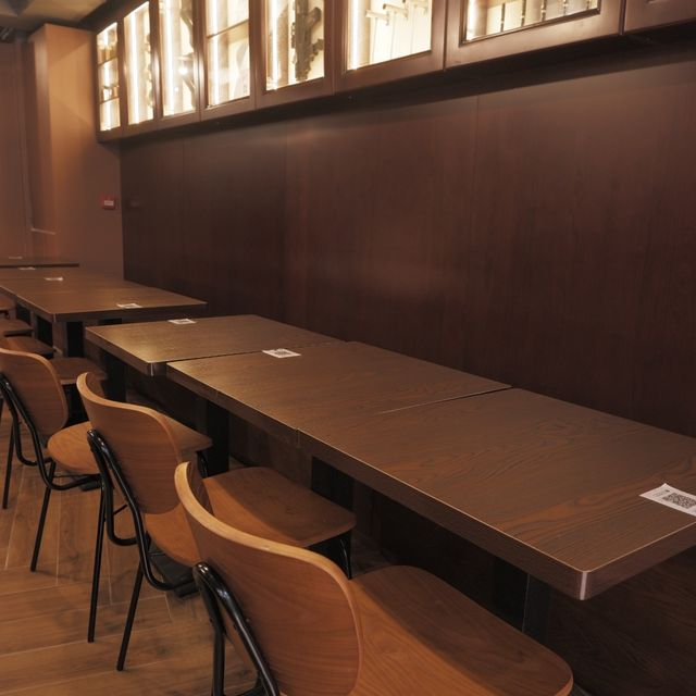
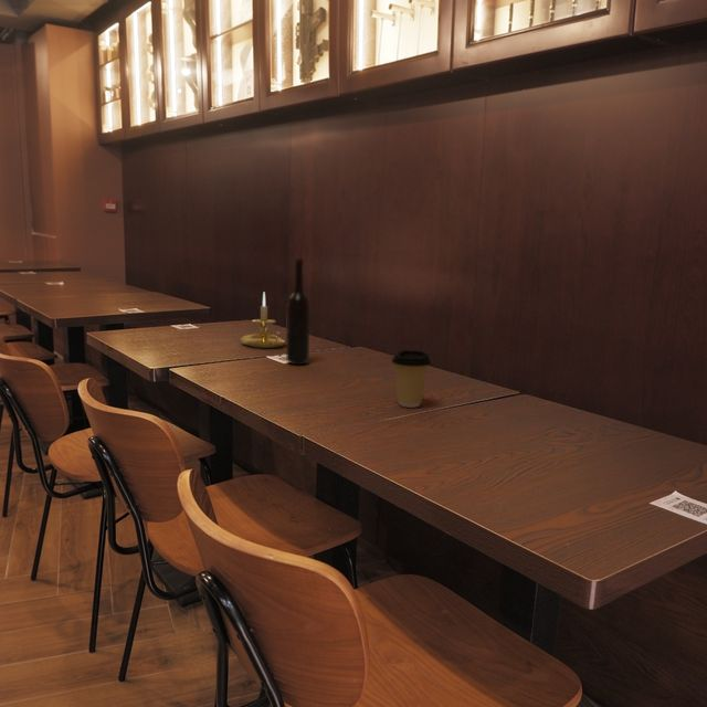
+ coffee cup (410, 379)
+ bottle (298, 312)
+ candle holder (265, 318)
